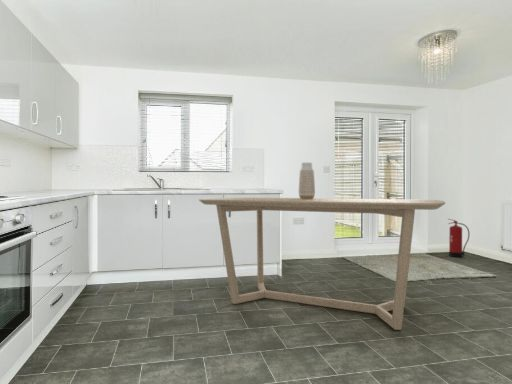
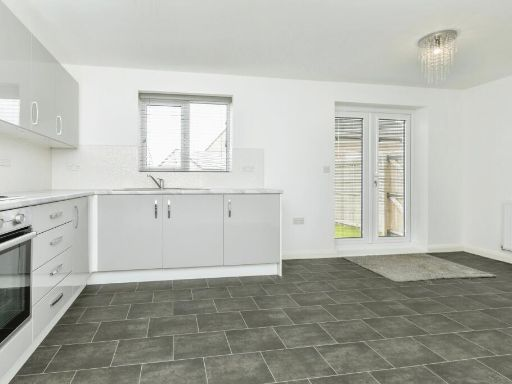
- dining table (317, 211)
- vase (306, 180)
- fire extinguisher (458, 237)
